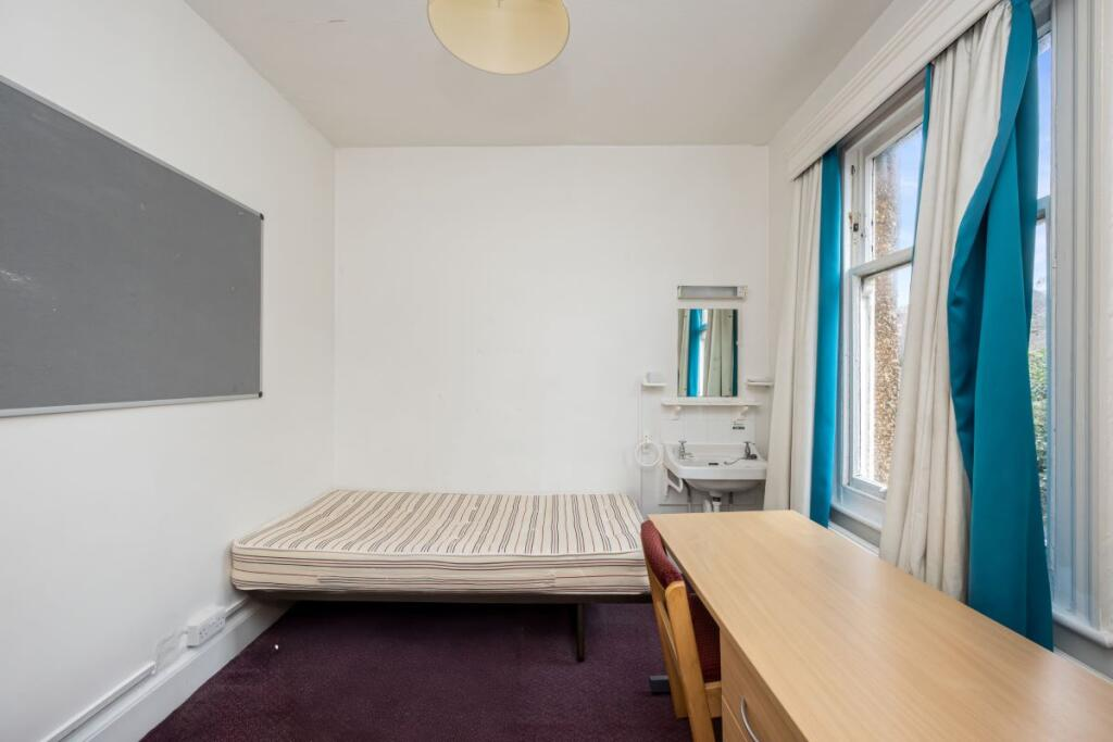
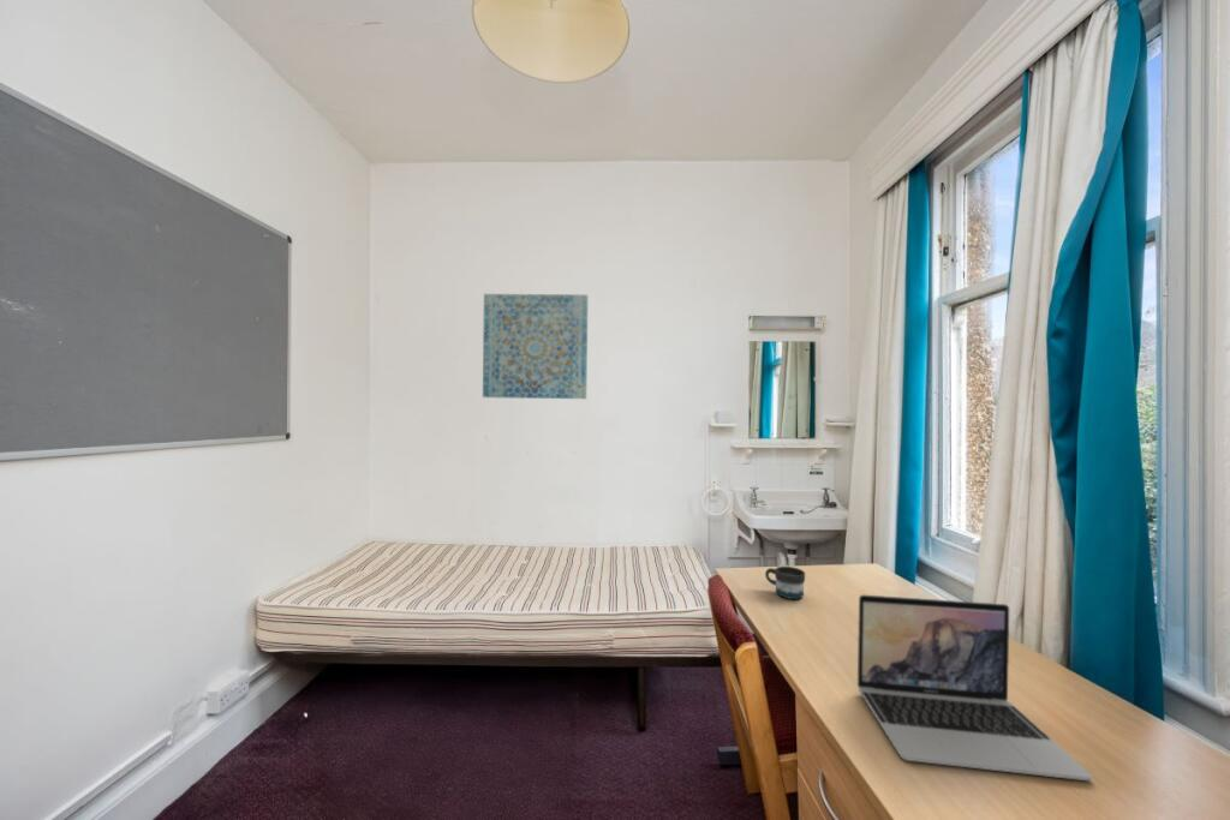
+ laptop (960, 675)
+ wall art (535, 346)
+ mug (786, 582)
